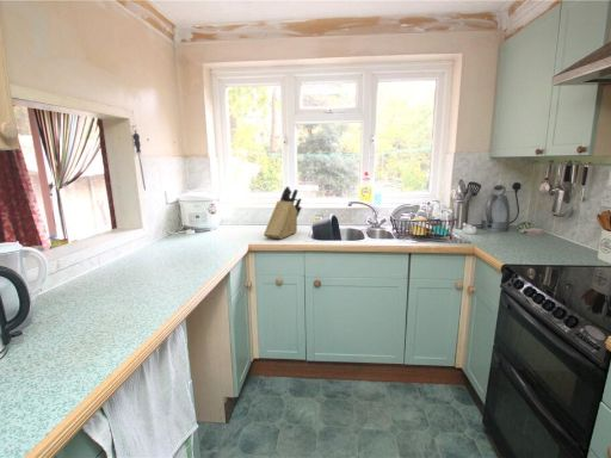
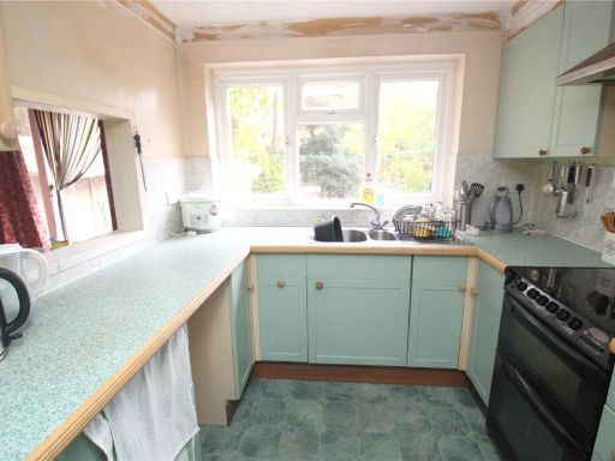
- knife block (284, 211)
